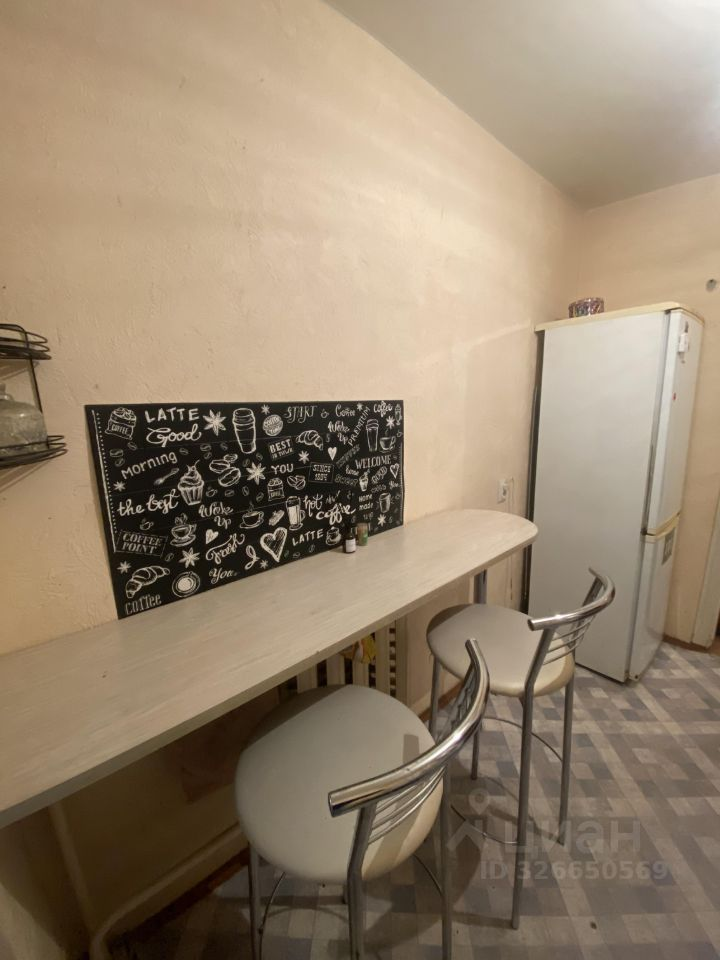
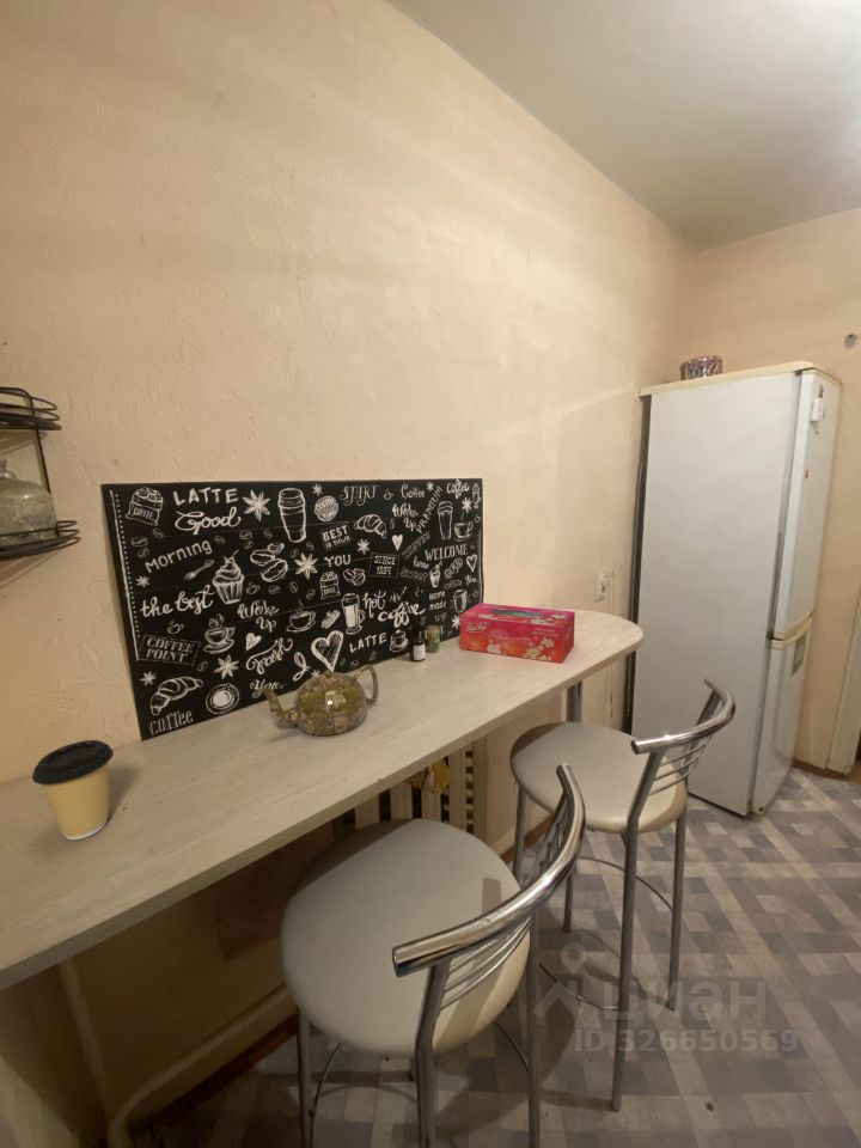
+ coffee cup (79, 789)
+ teapot (323, 696)
+ tissue box (517, 630)
